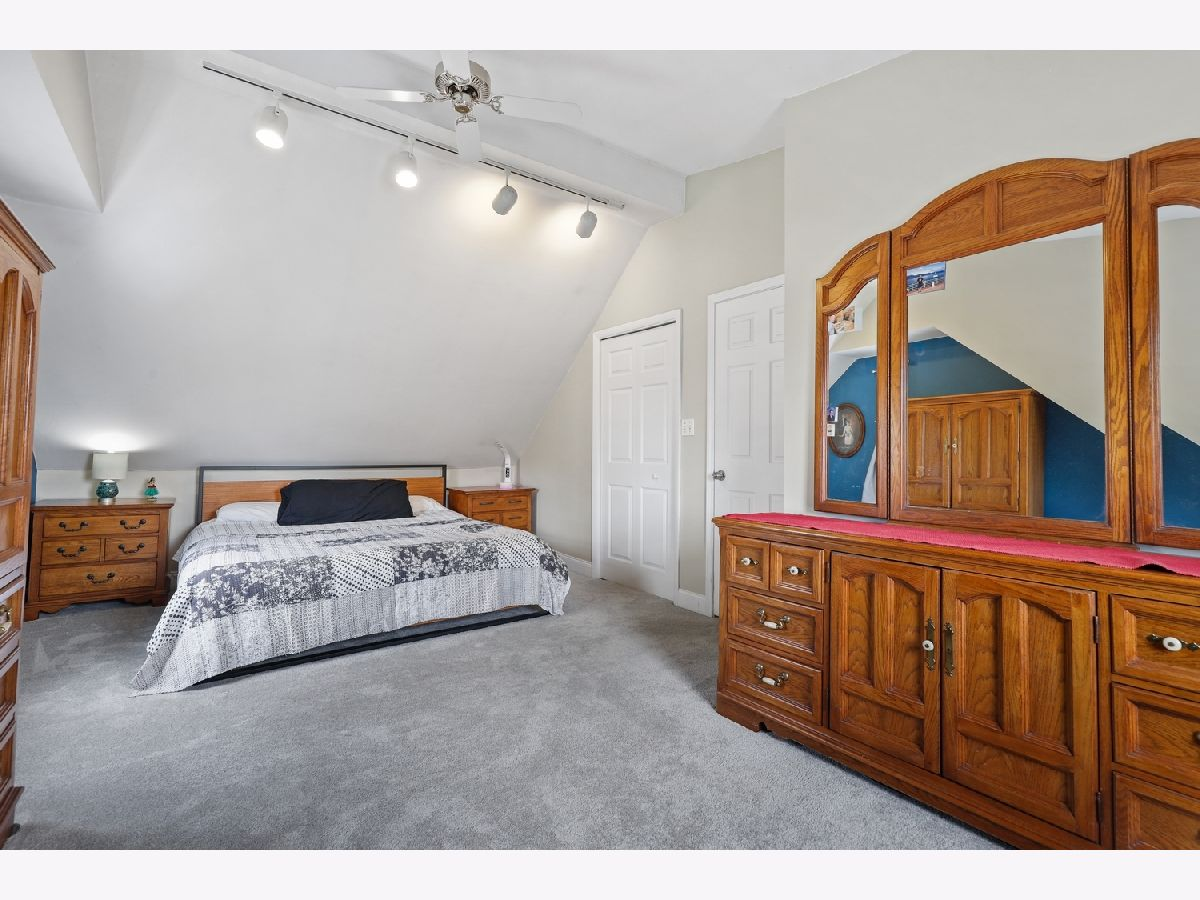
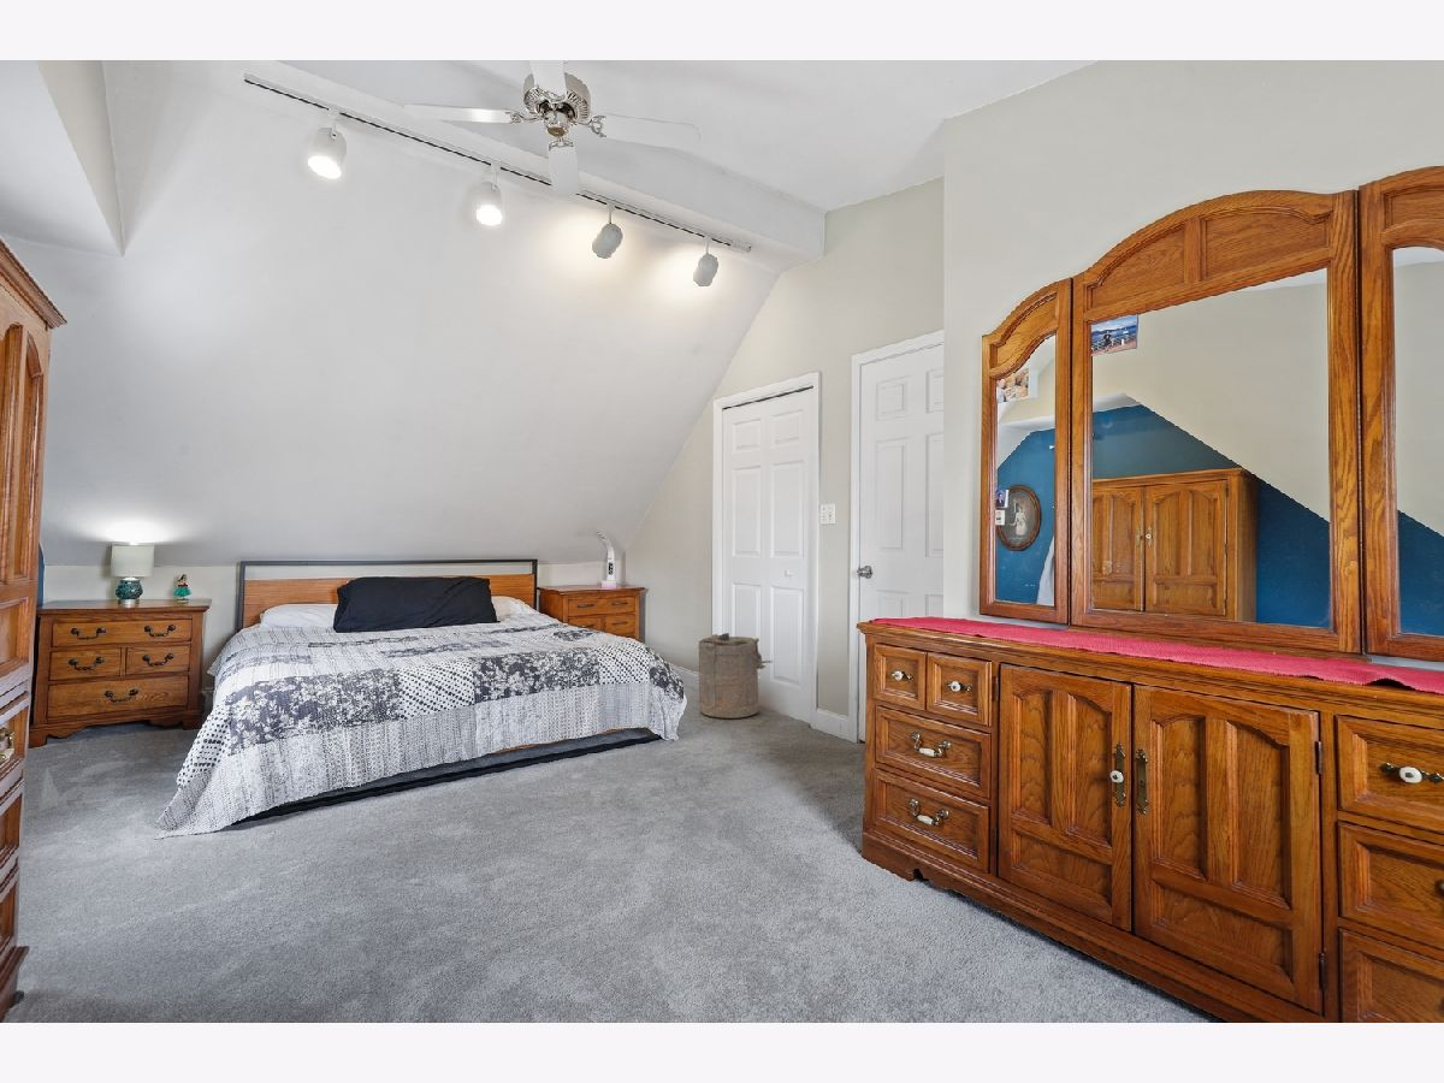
+ laundry hamper (728, 671)
